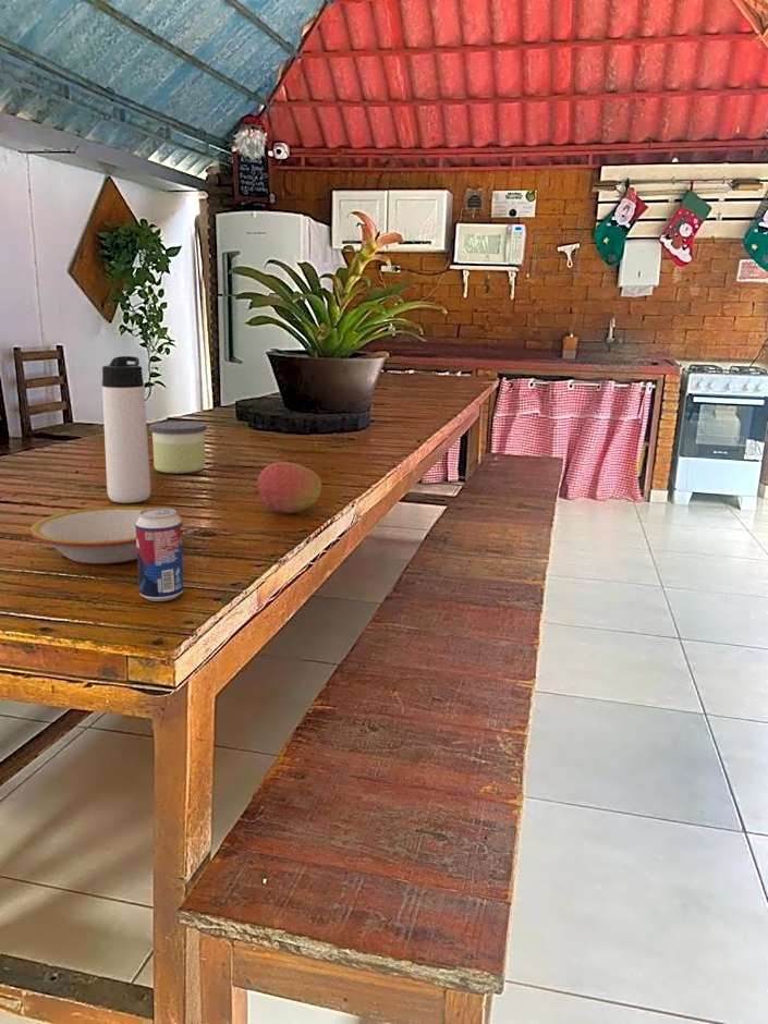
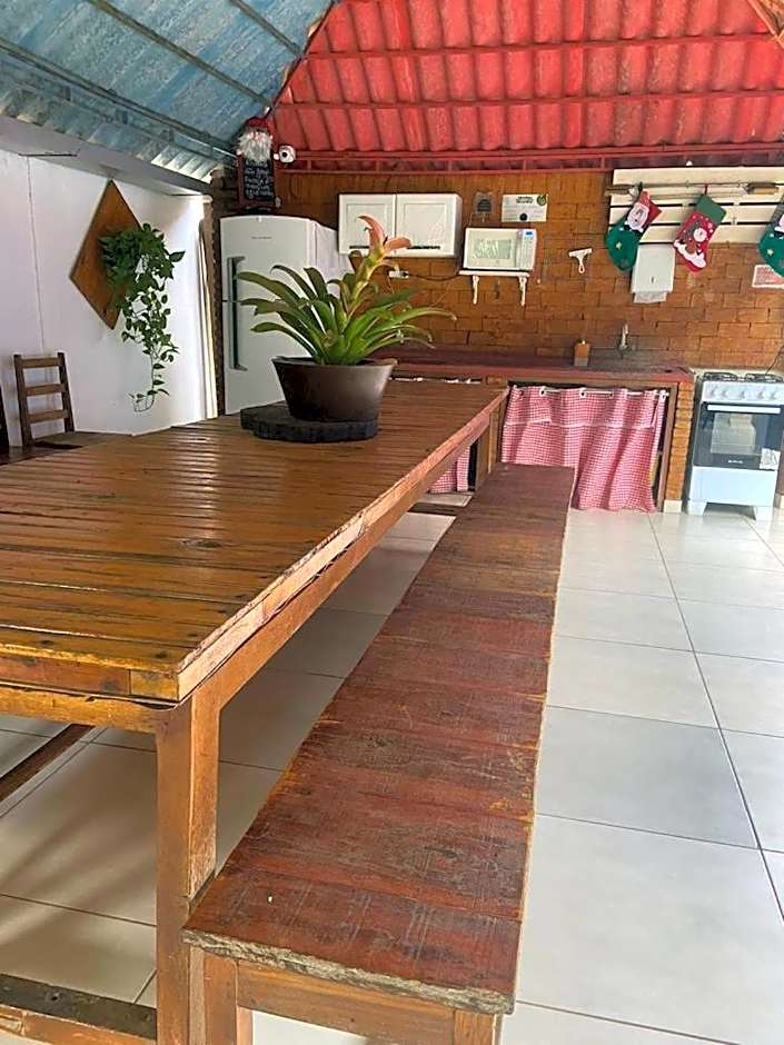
- thermos bottle (126, 428)
- candle (179, 447)
- bowl (109, 537)
- fruit (288, 487)
- beverage can (159, 553)
